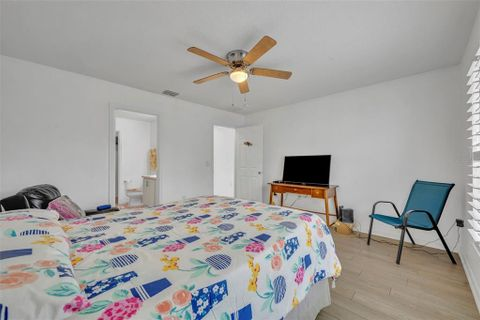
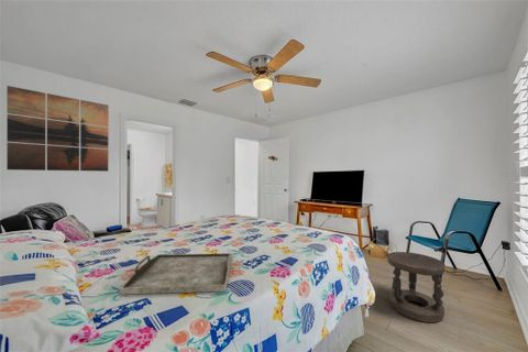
+ serving tray (186, 265)
+ stool (414, 283)
+ wall art (63, 133)
